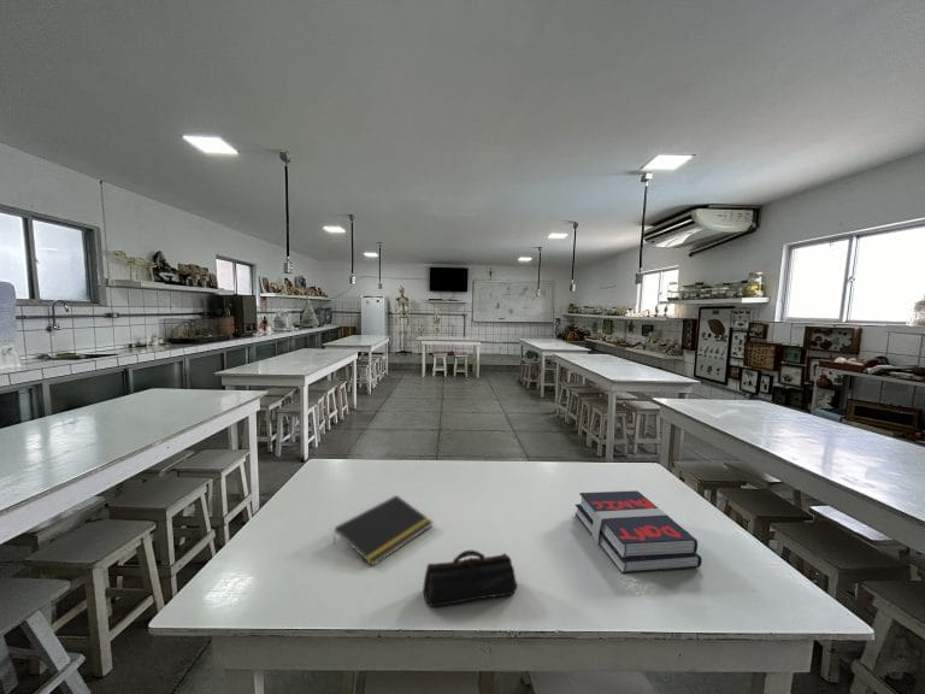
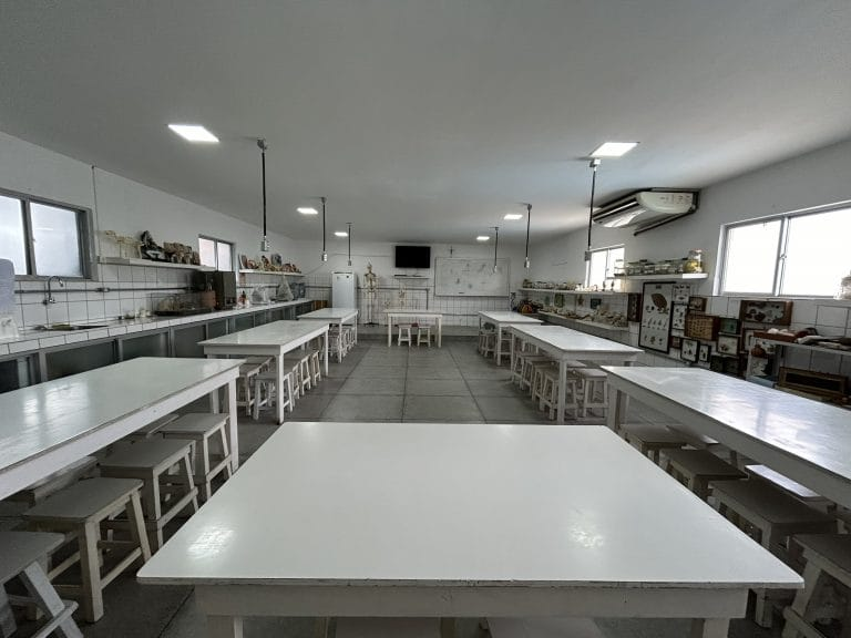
- book (631, 525)
- notepad (385, 525)
- pencil case (470, 569)
